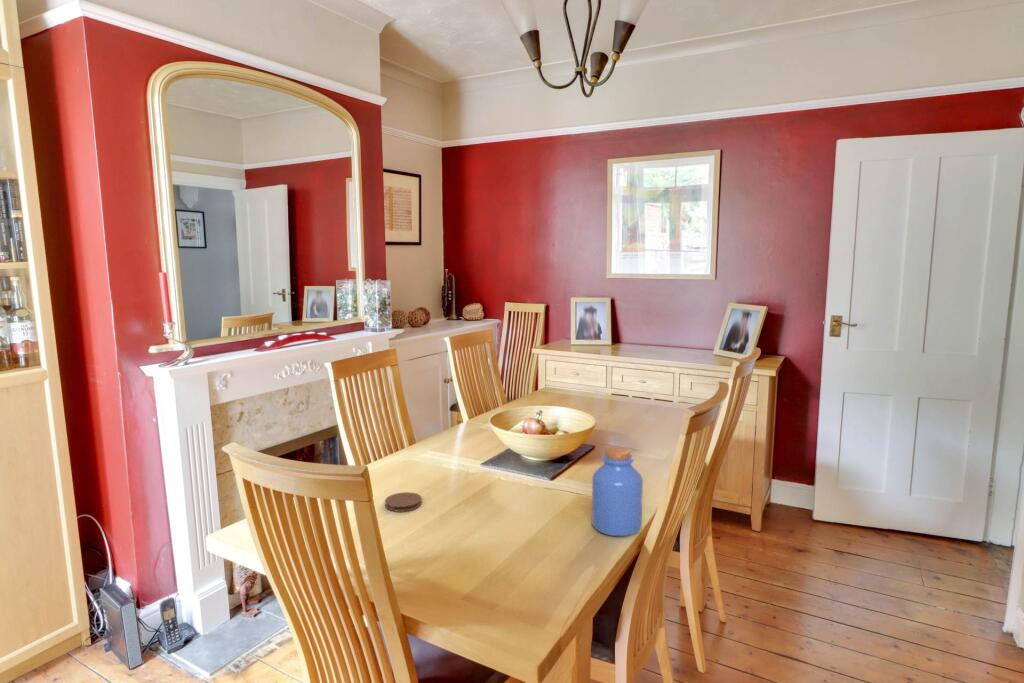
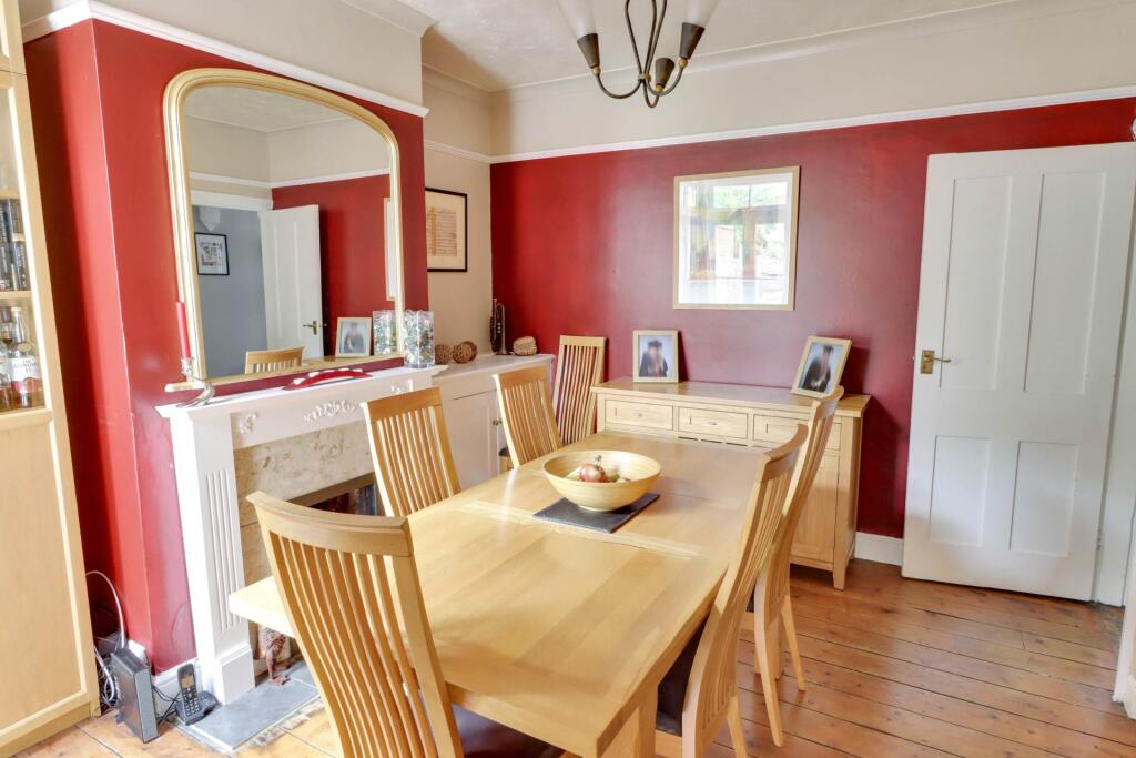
- coaster (403, 501)
- jar (617, 488)
